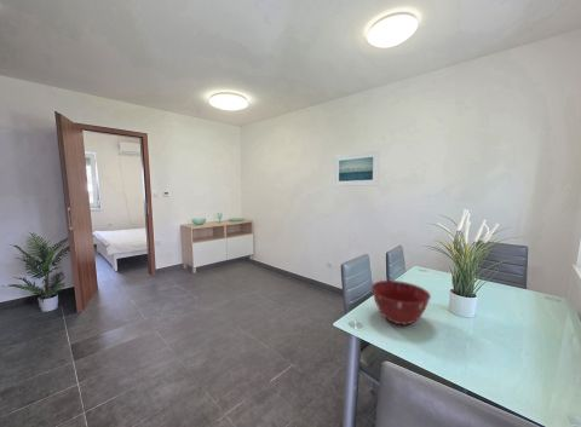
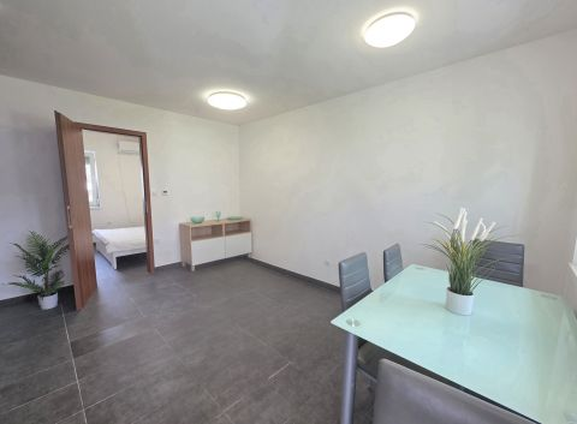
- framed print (355, 169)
- mixing bowl (398, 304)
